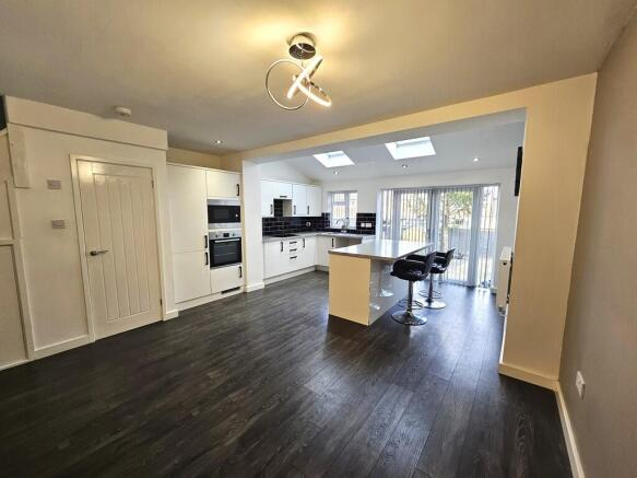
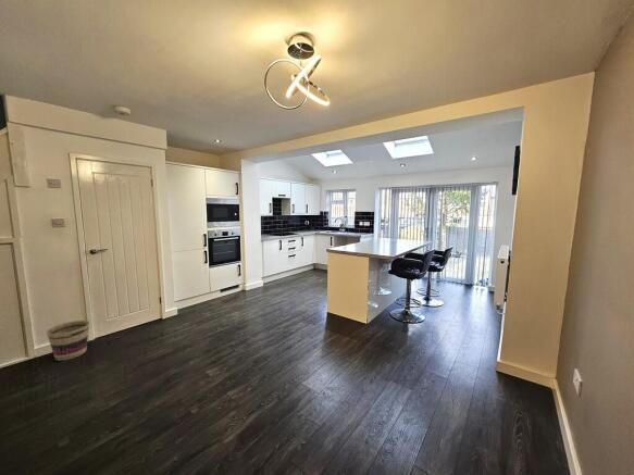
+ basket (70, 340)
